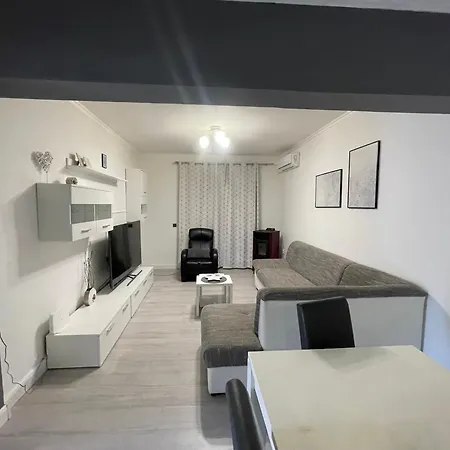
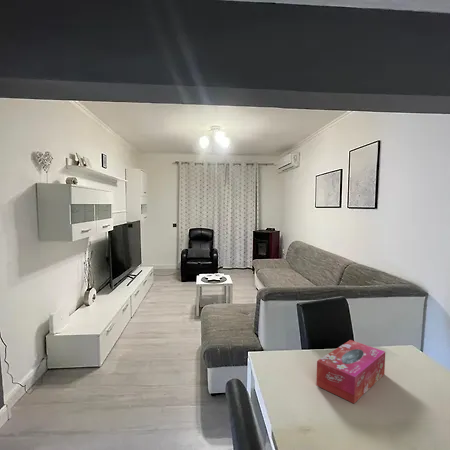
+ tissue box (351, 367)
